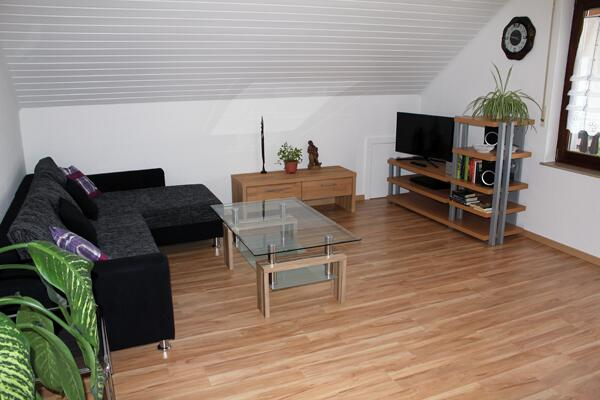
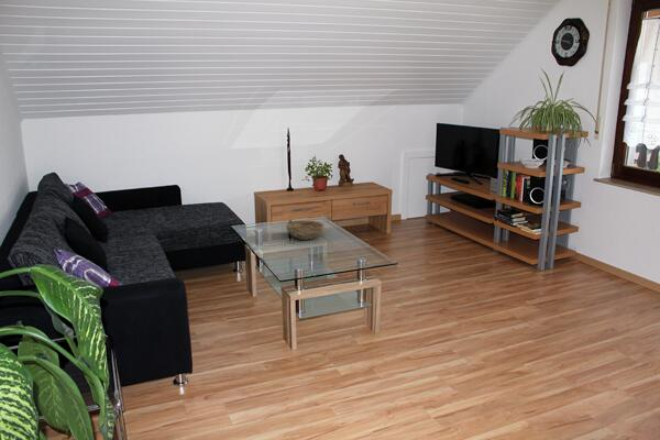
+ bowl (305, 230)
